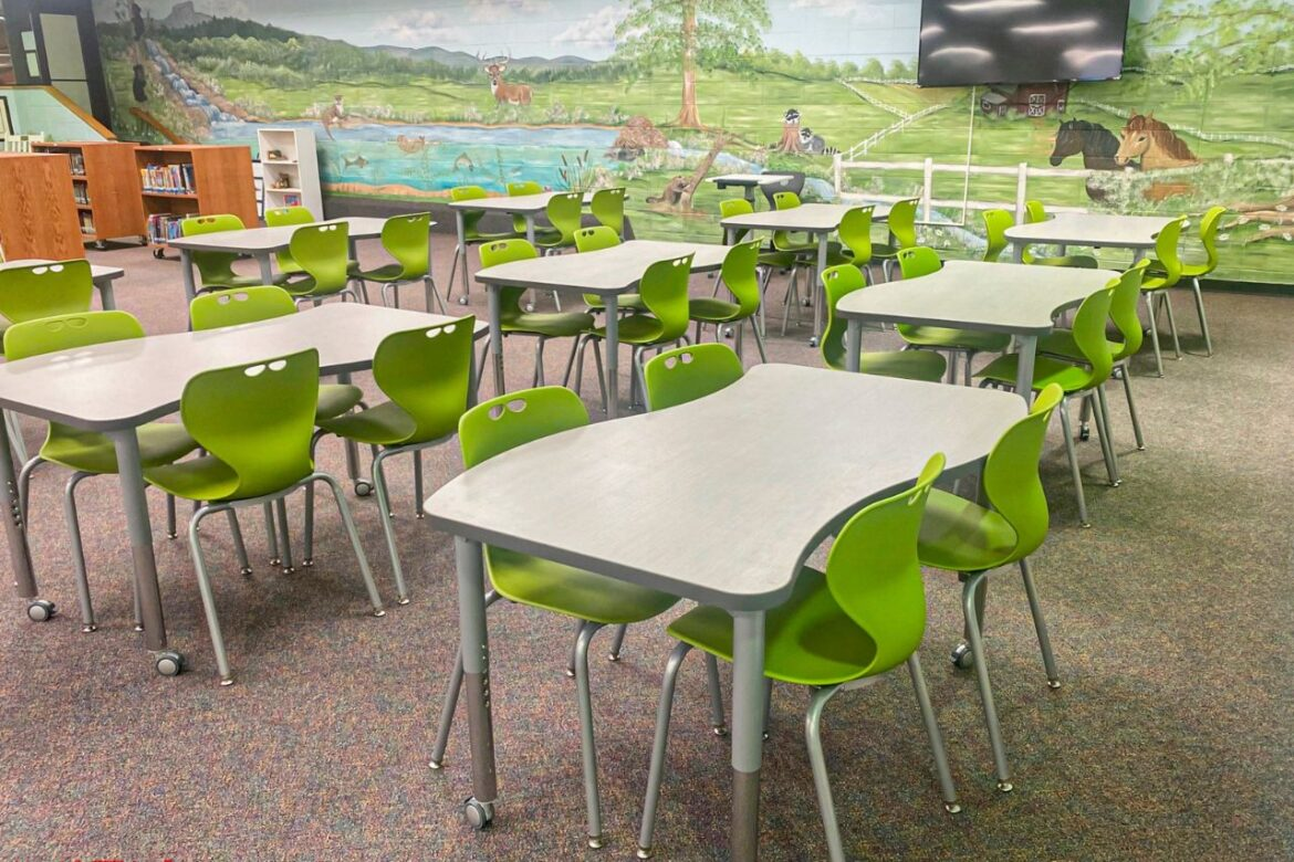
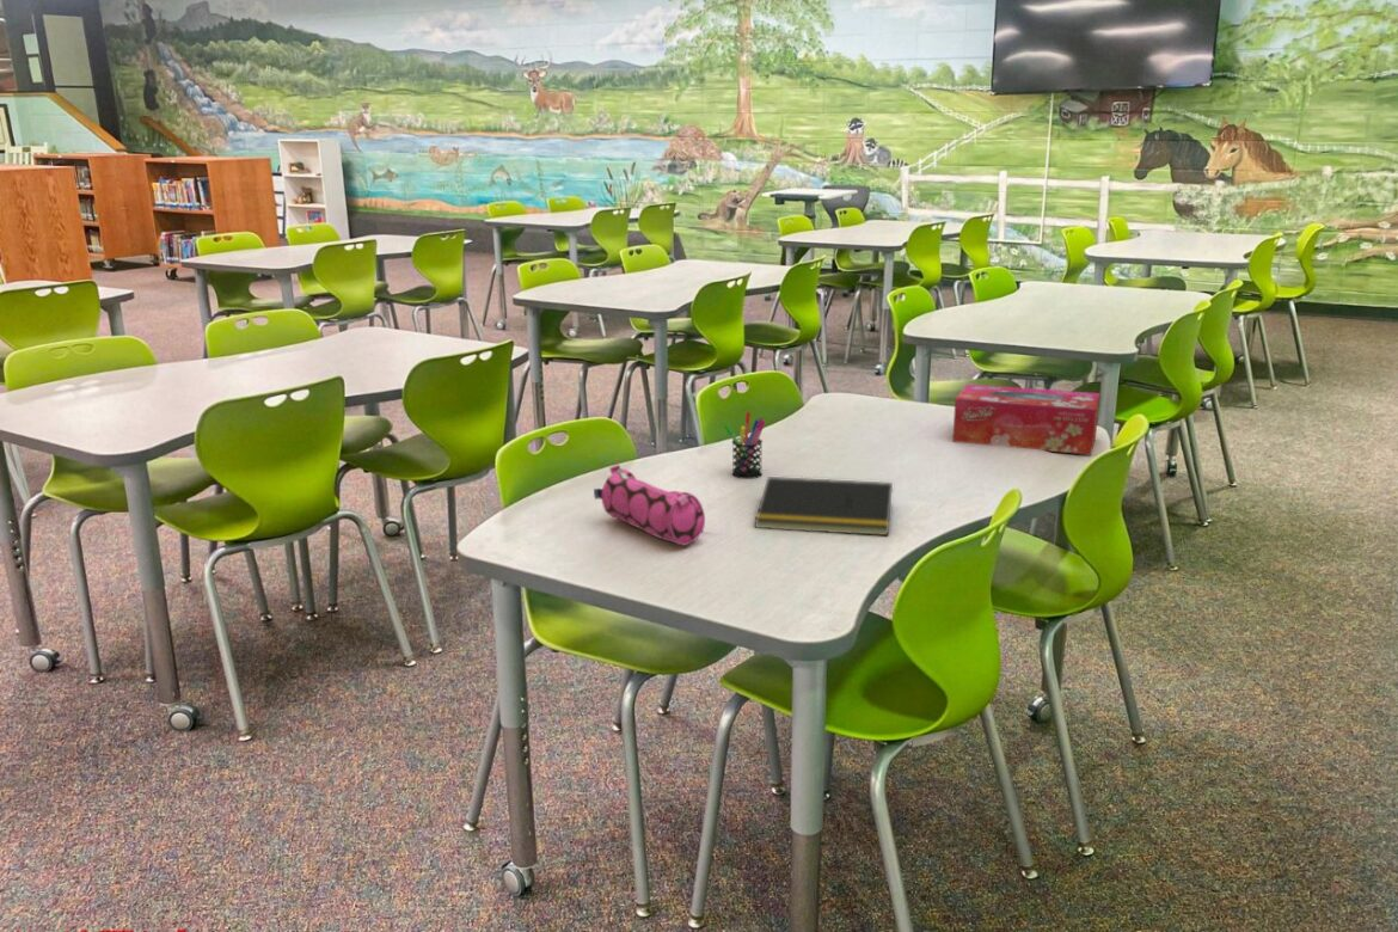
+ tissue box (1025, 417)
+ notepad (824, 504)
+ pen holder (743, 444)
+ pencil case (650, 503)
